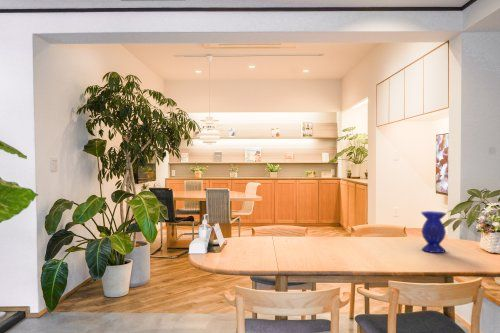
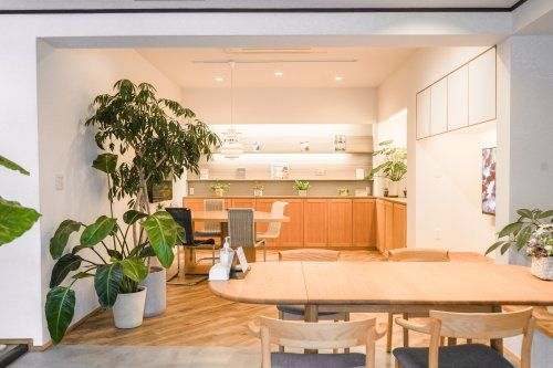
- vase (433, 231)
